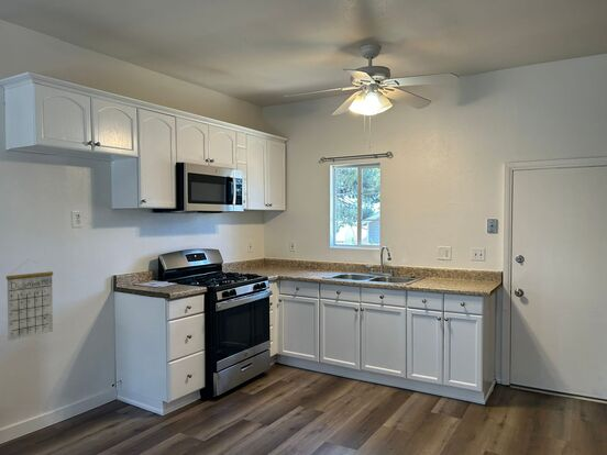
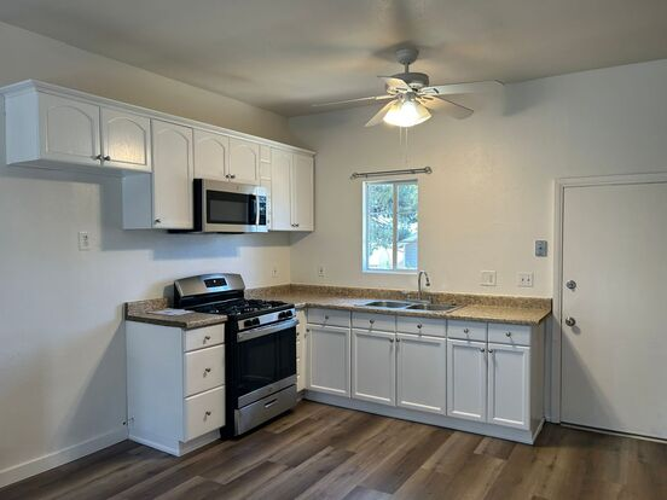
- calendar (31, 297)
